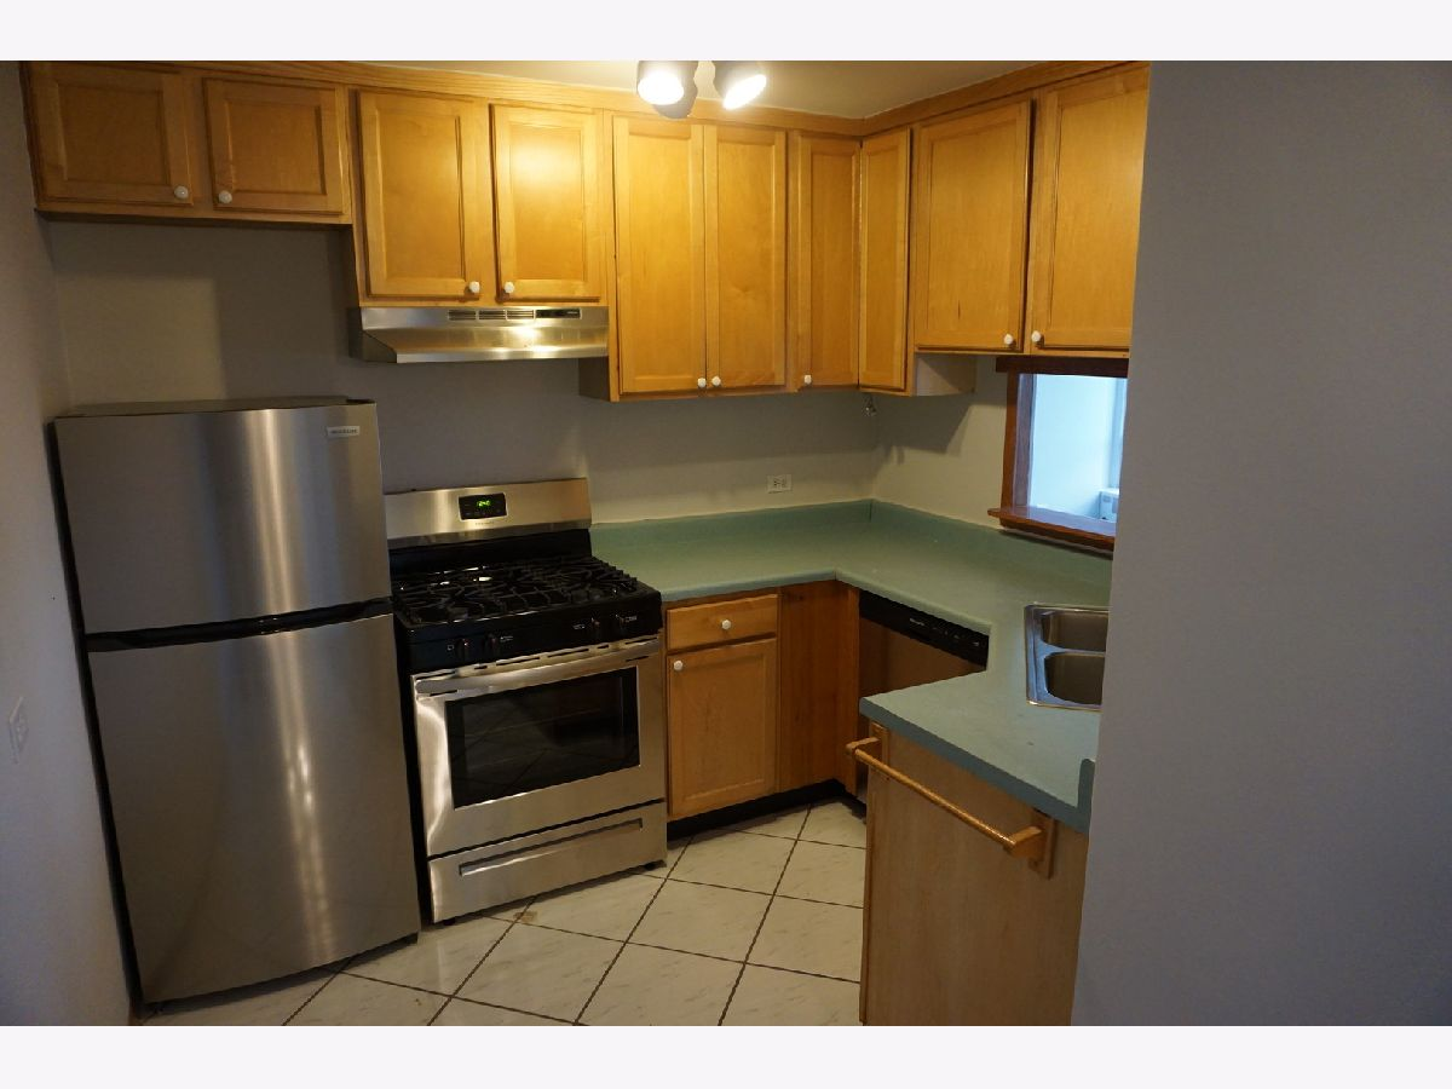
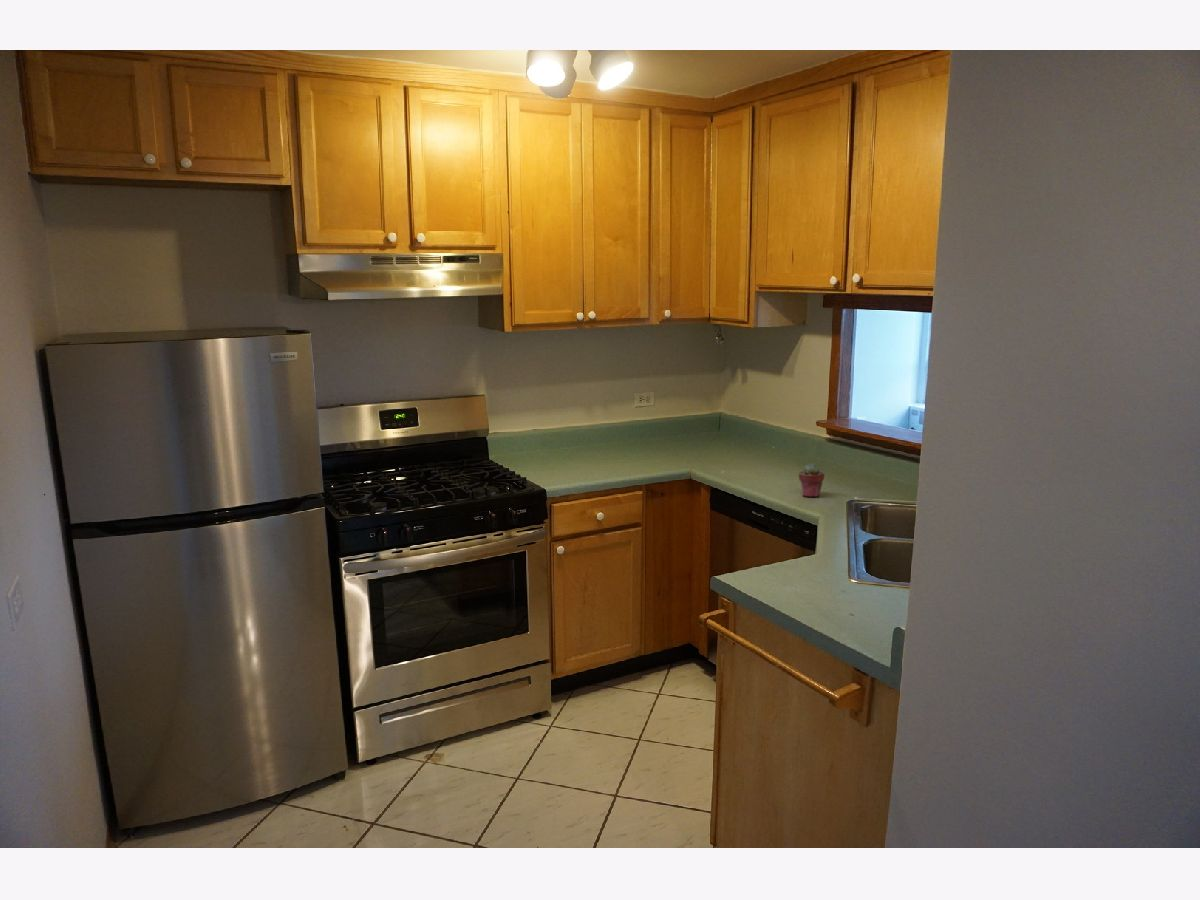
+ potted succulent (811, 479)
